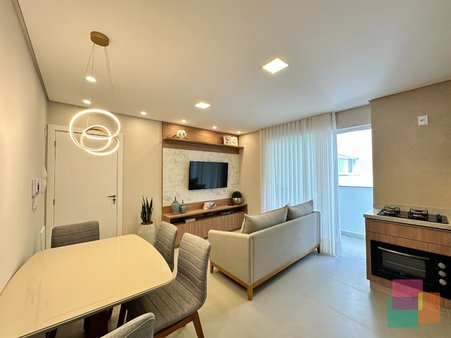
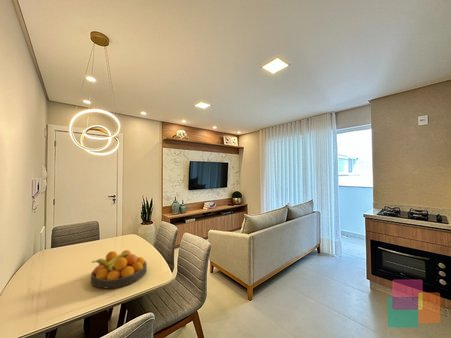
+ fruit bowl (120, 264)
